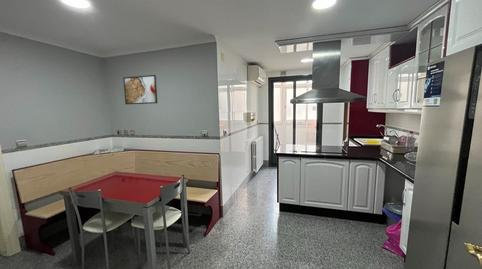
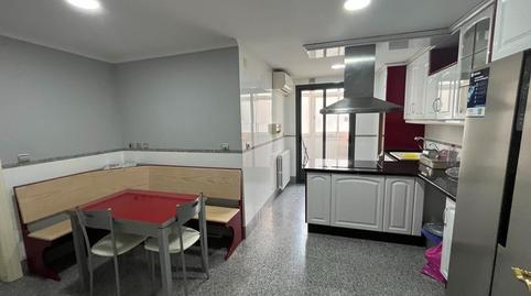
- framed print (140, 90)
